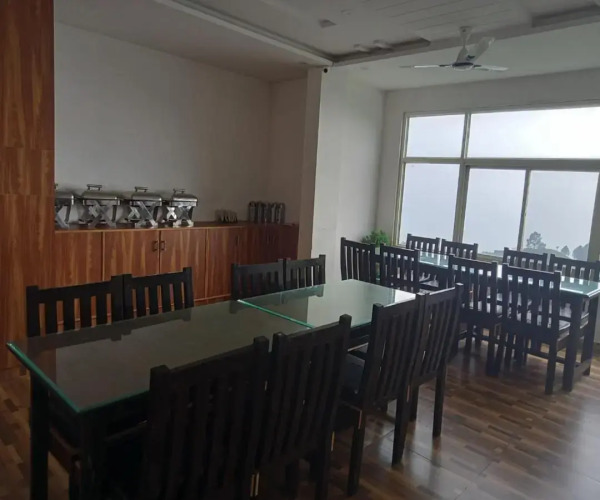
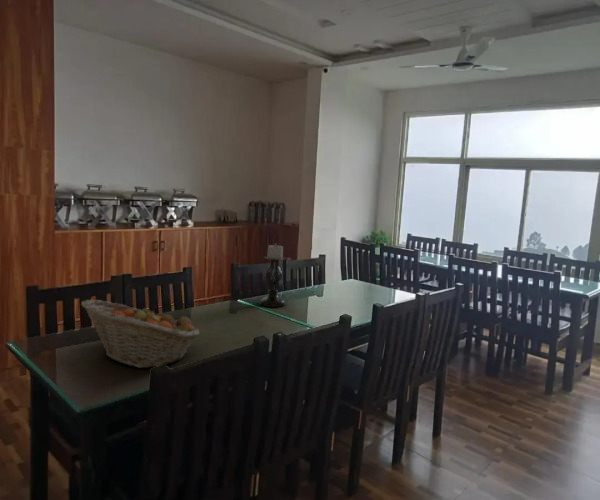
+ candle holder (275, 273)
+ fruit basket (141, 327)
